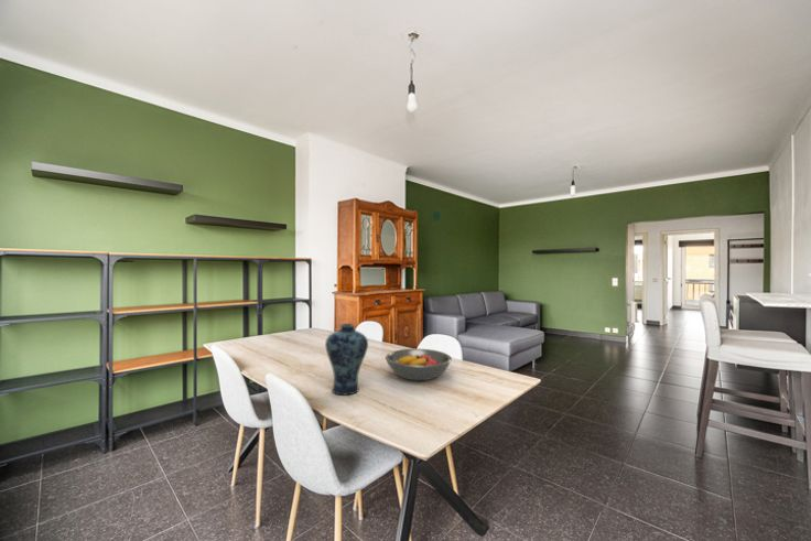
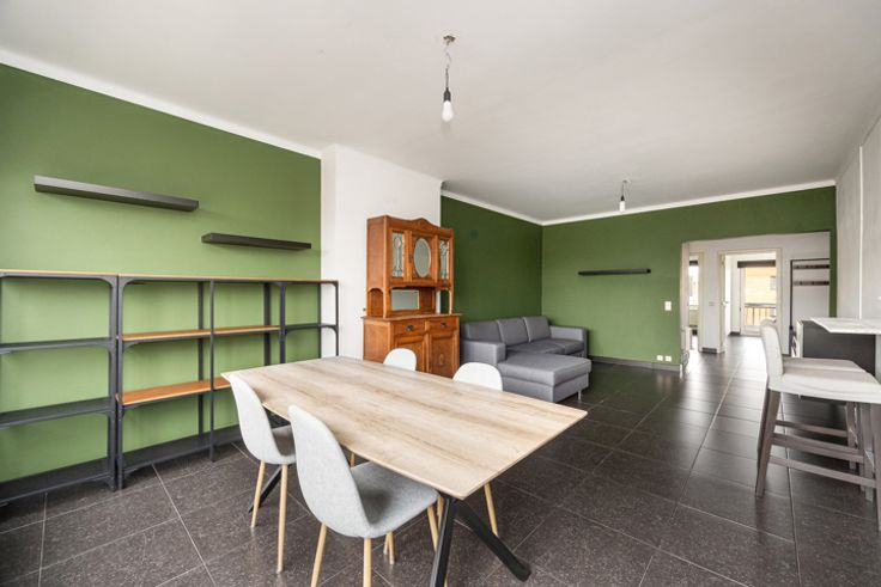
- fruit bowl (418, 364)
- vase (346, 357)
